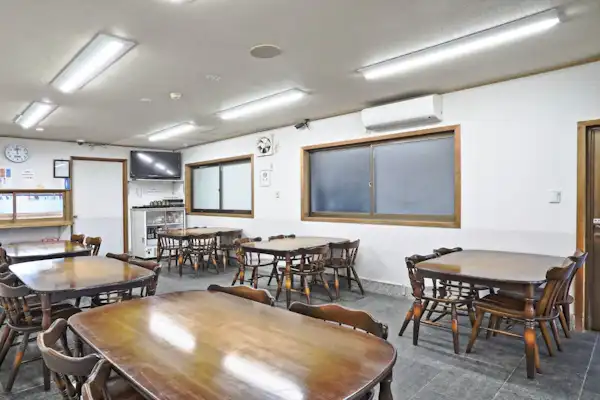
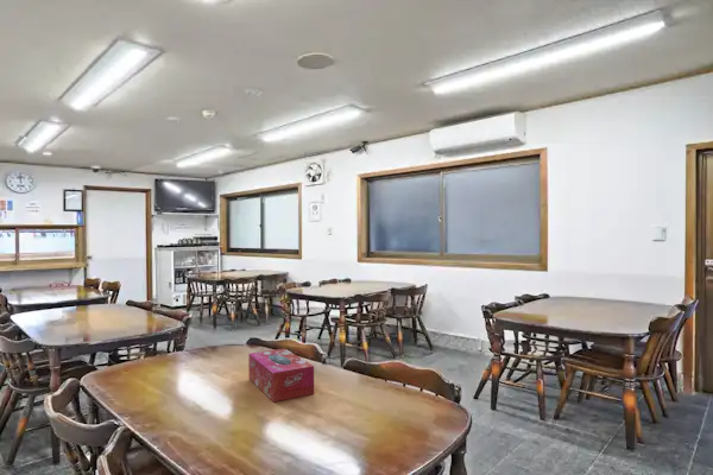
+ tissue box (279, 372)
